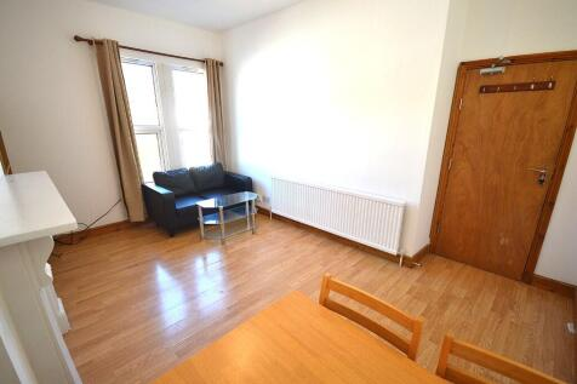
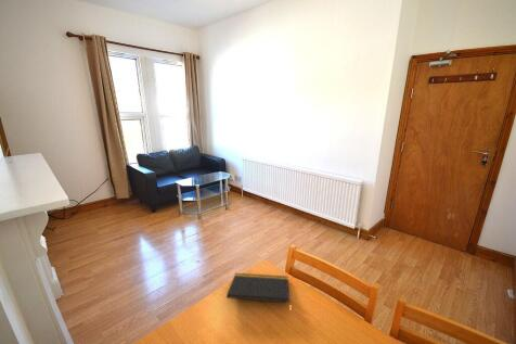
+ notepad (259, 285)
